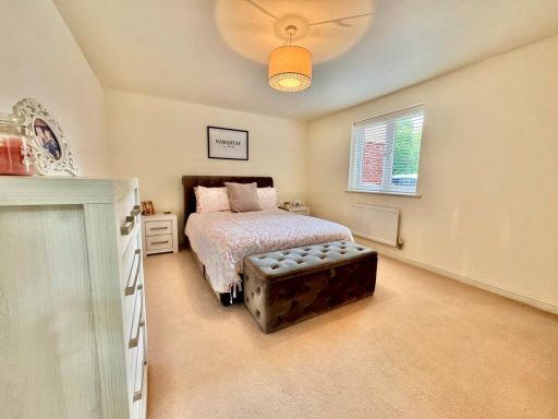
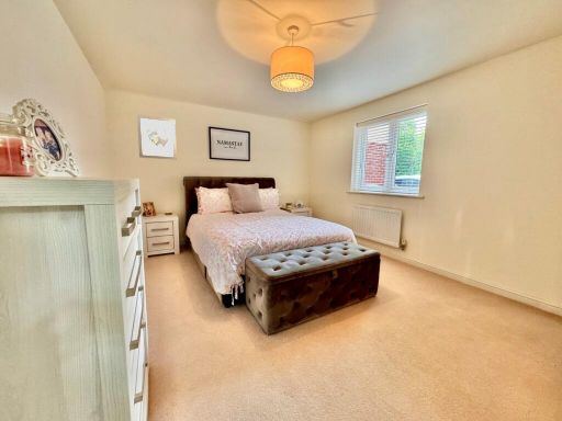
+ wall art (157, 138)
